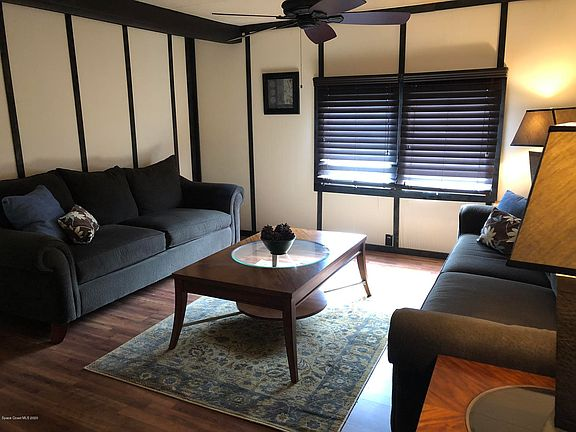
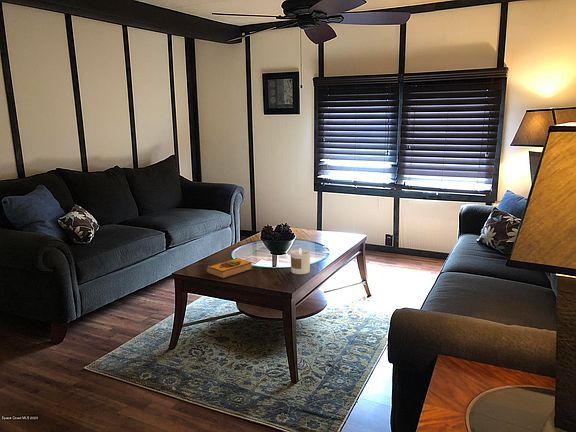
+ hardback book (229, 267)
+ candle (300, 260)
